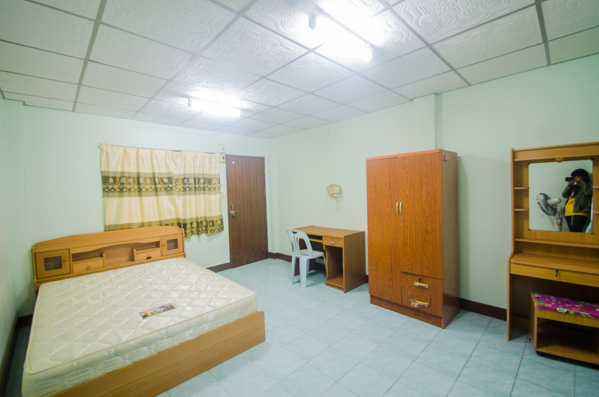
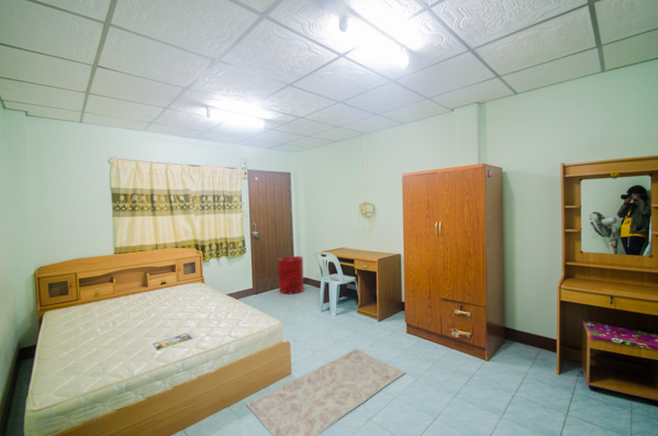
+ rug (332, 387)
+ laundry hamper (290, 273)
